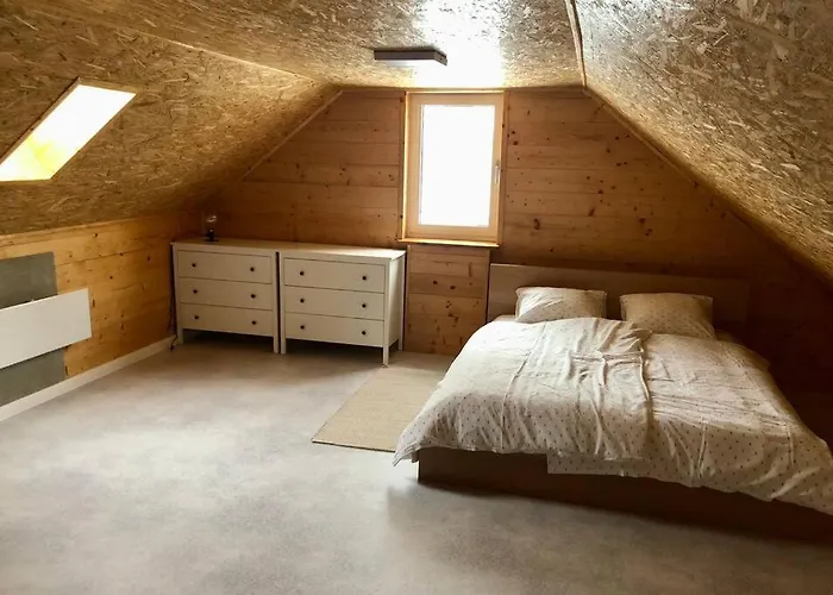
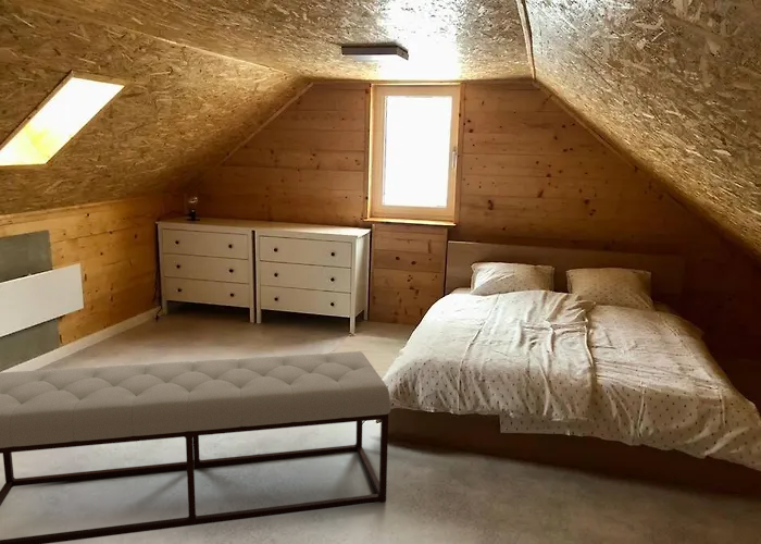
+ bench (192, 436)
